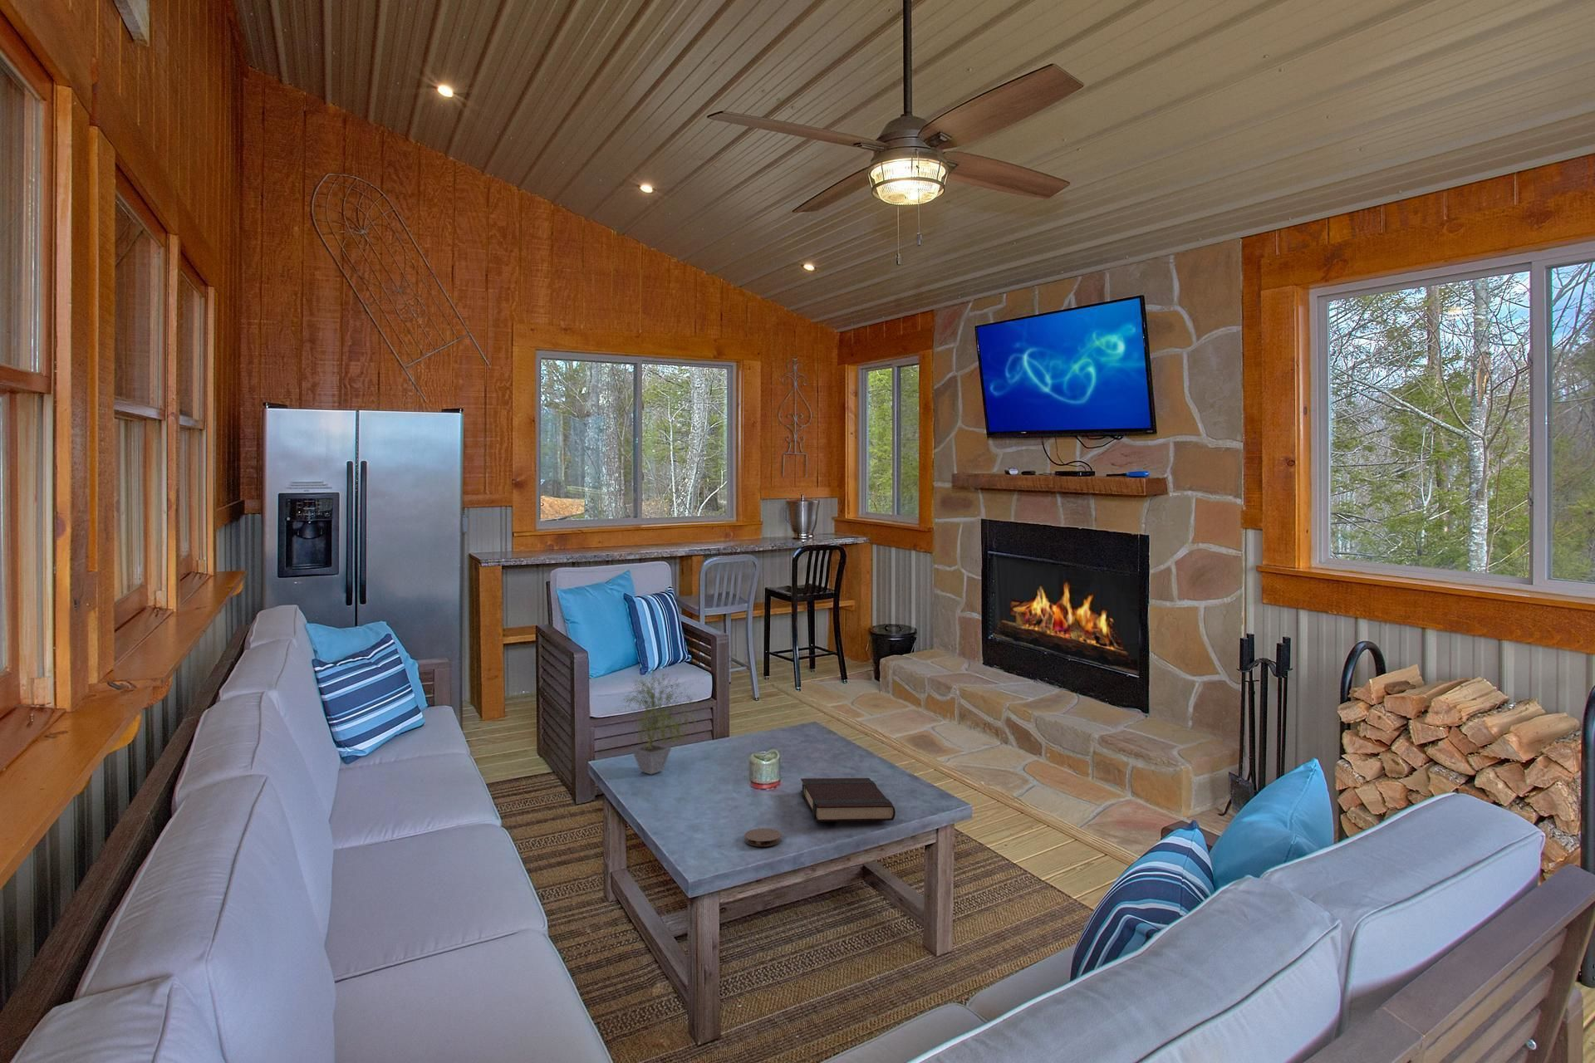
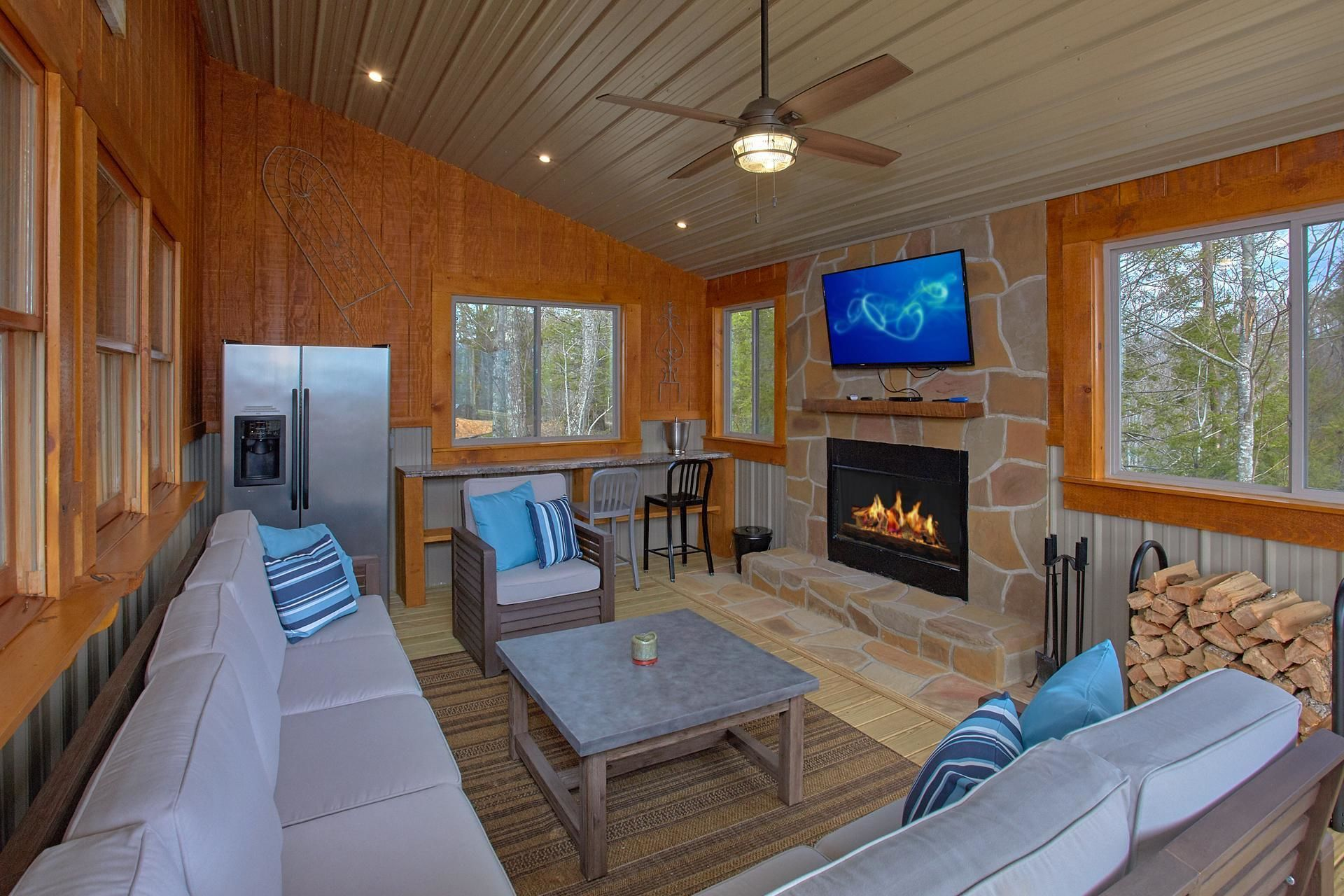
- book (846, 798)
- coaster (763, 838)
- potted plant (660, 718)
